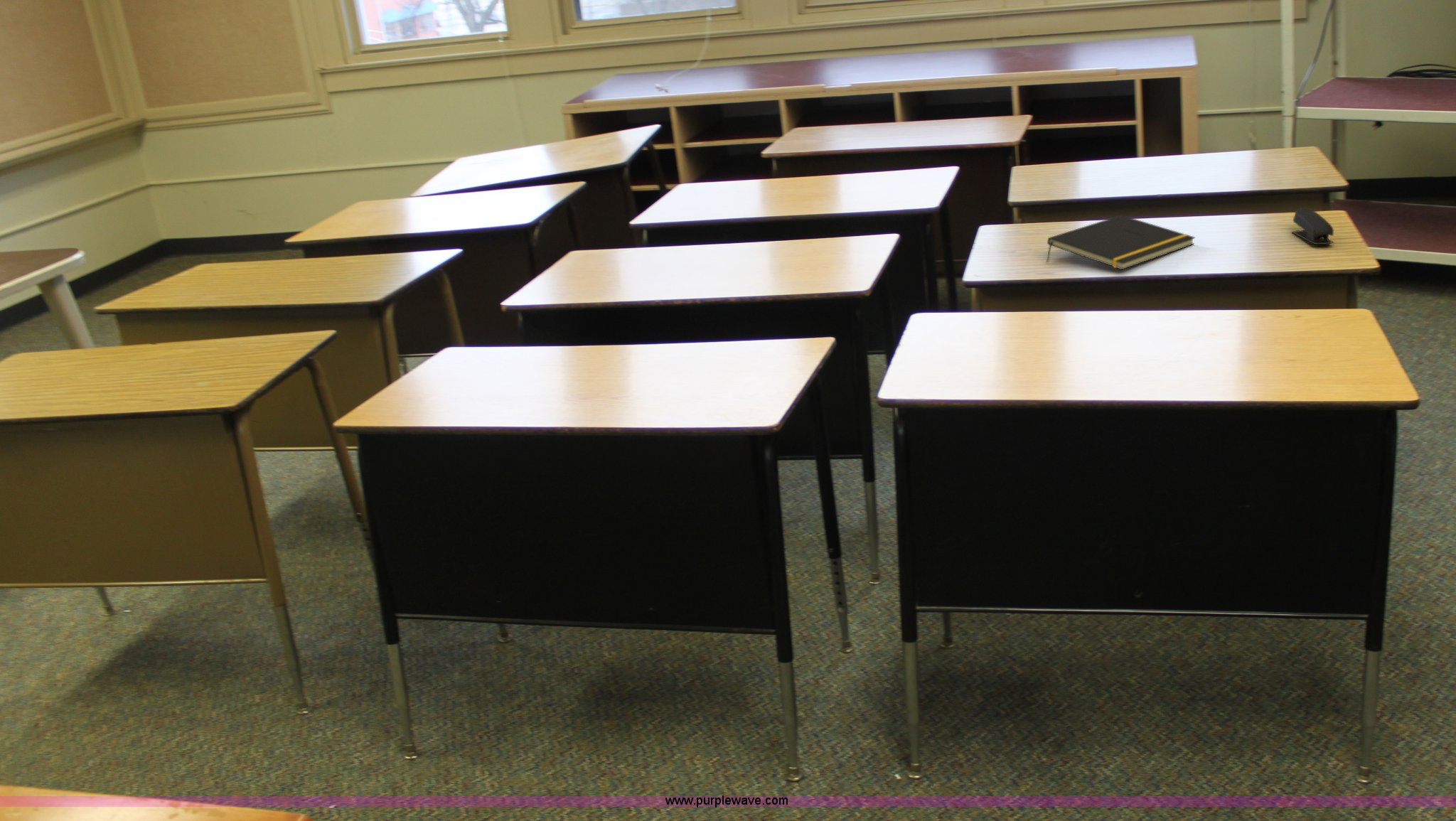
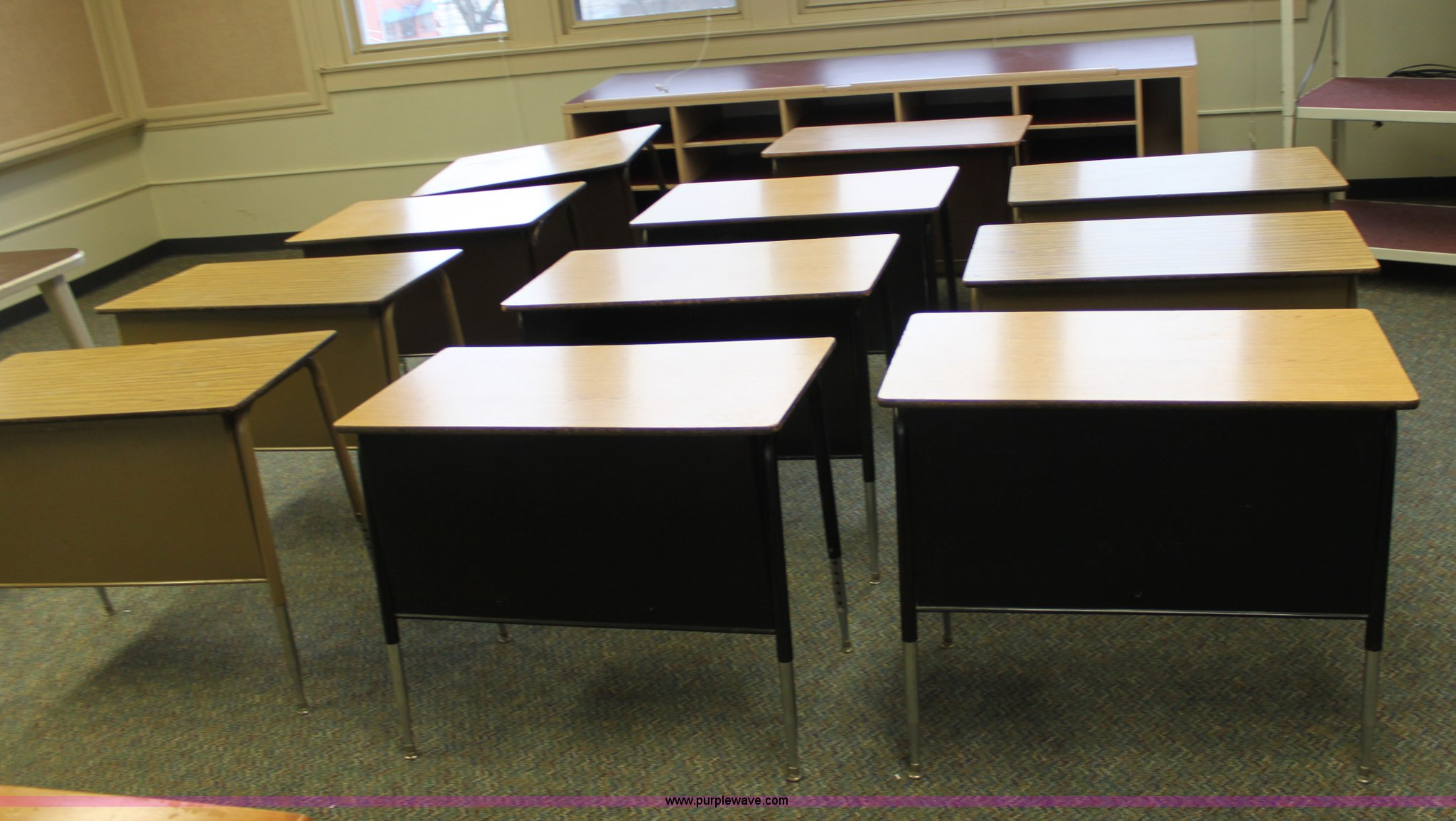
- notepad (1121, 240)
- stapler (1312, 225)
